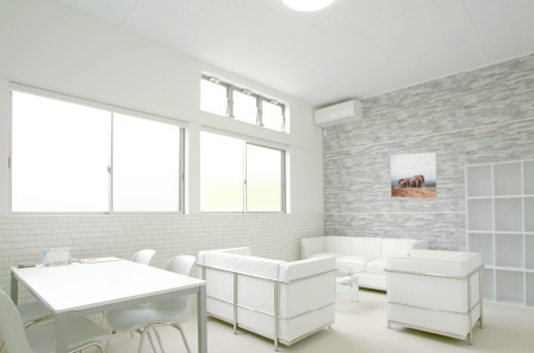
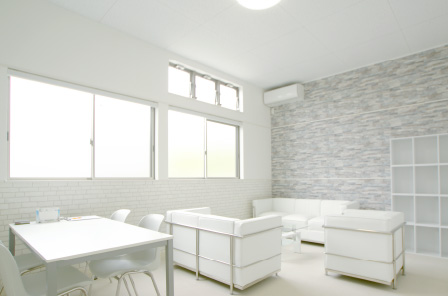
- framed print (412, 175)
